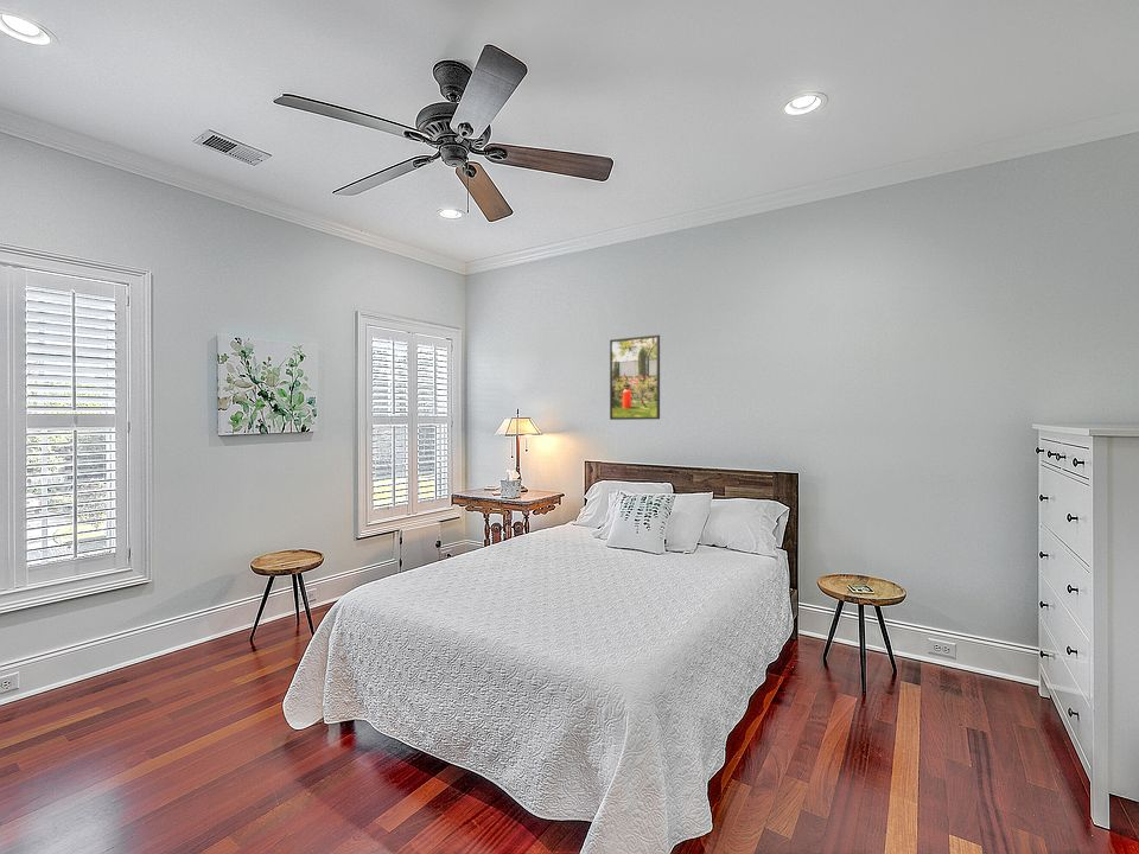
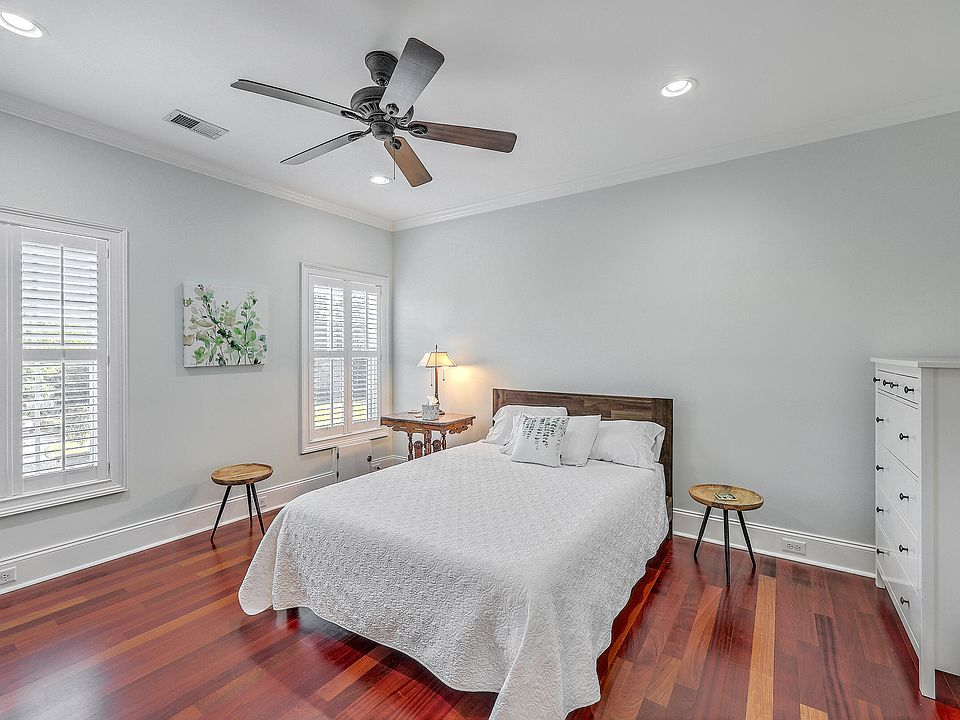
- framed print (634, 378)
